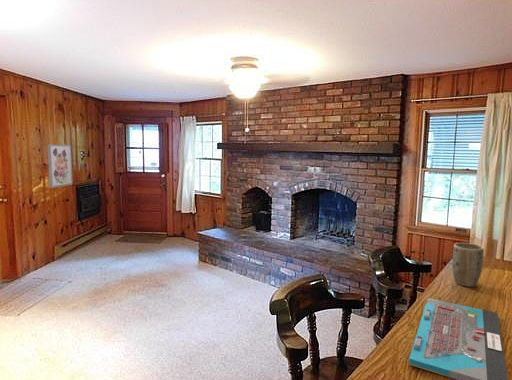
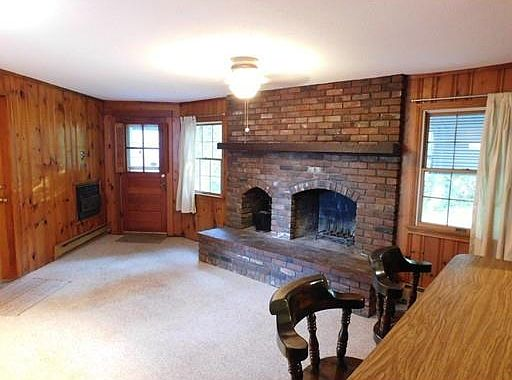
- wall art (60, 165)
- plant pot (467, 264)
- board game (458, 333)
